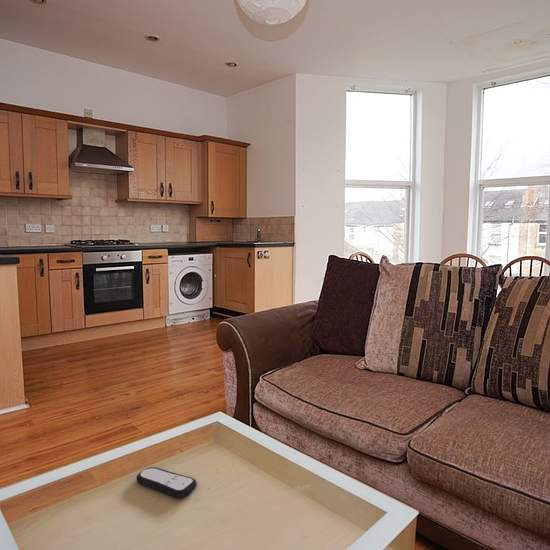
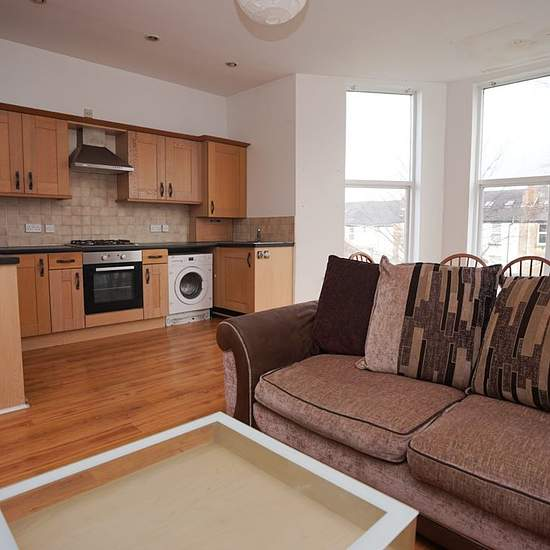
- remote control (165, 481)
